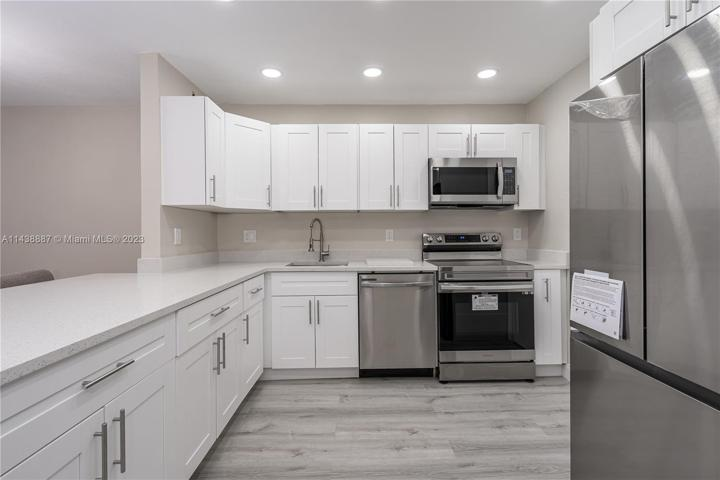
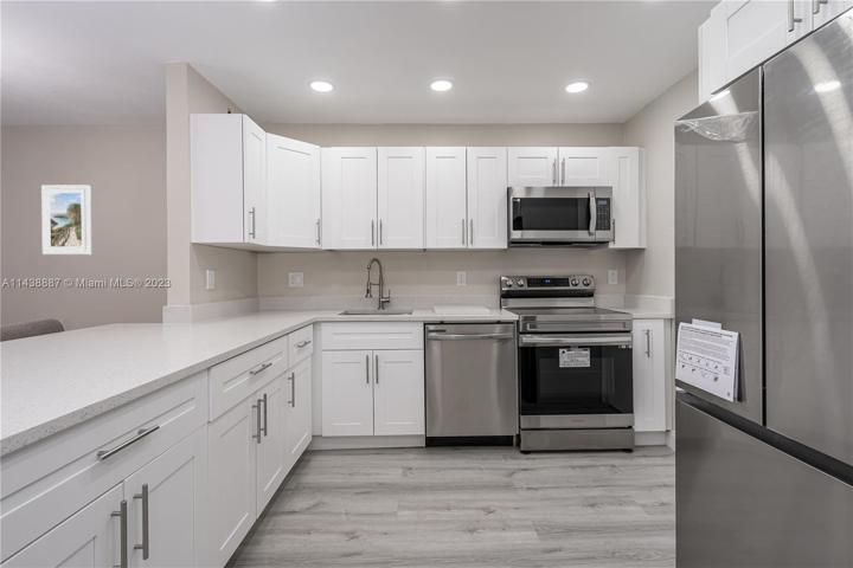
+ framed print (66, 219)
